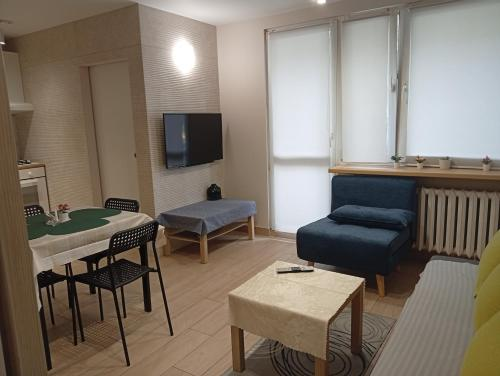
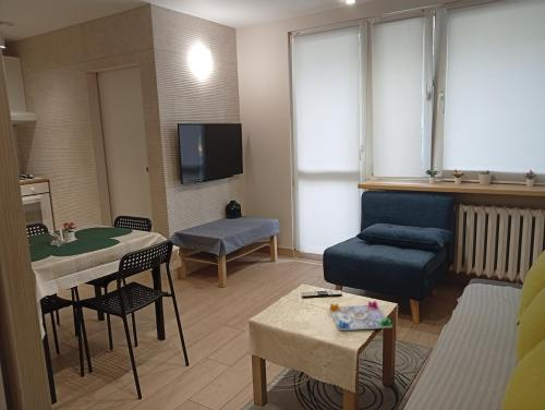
+ board game (359, 314)
